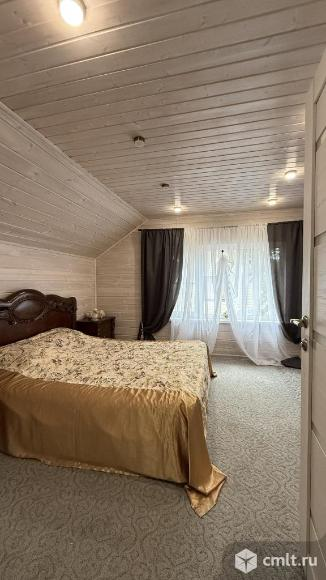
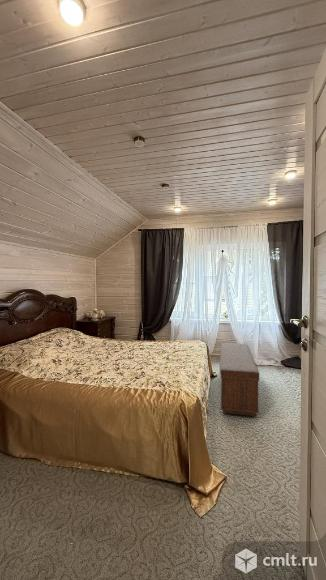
+ bench (235, 372)
